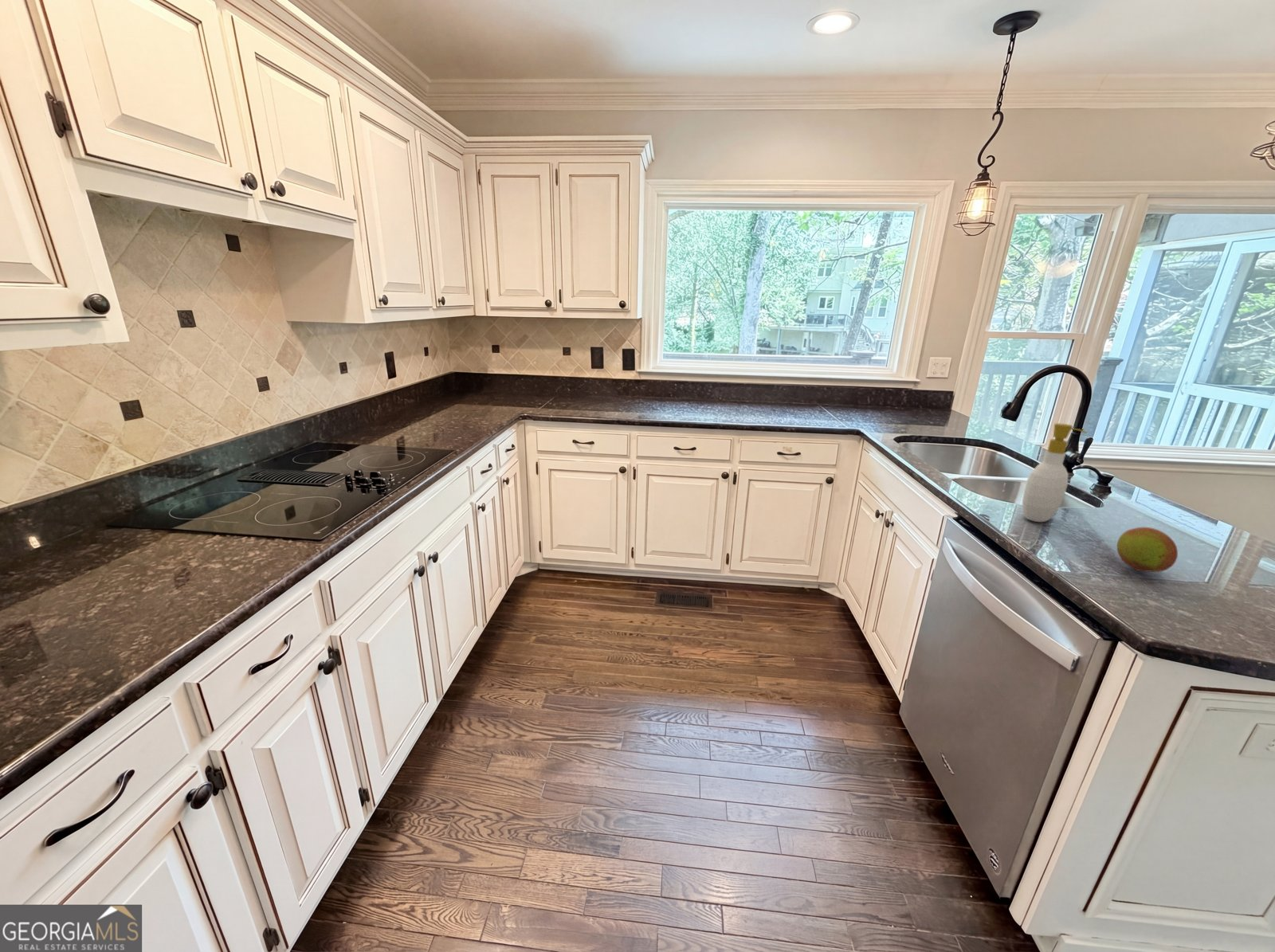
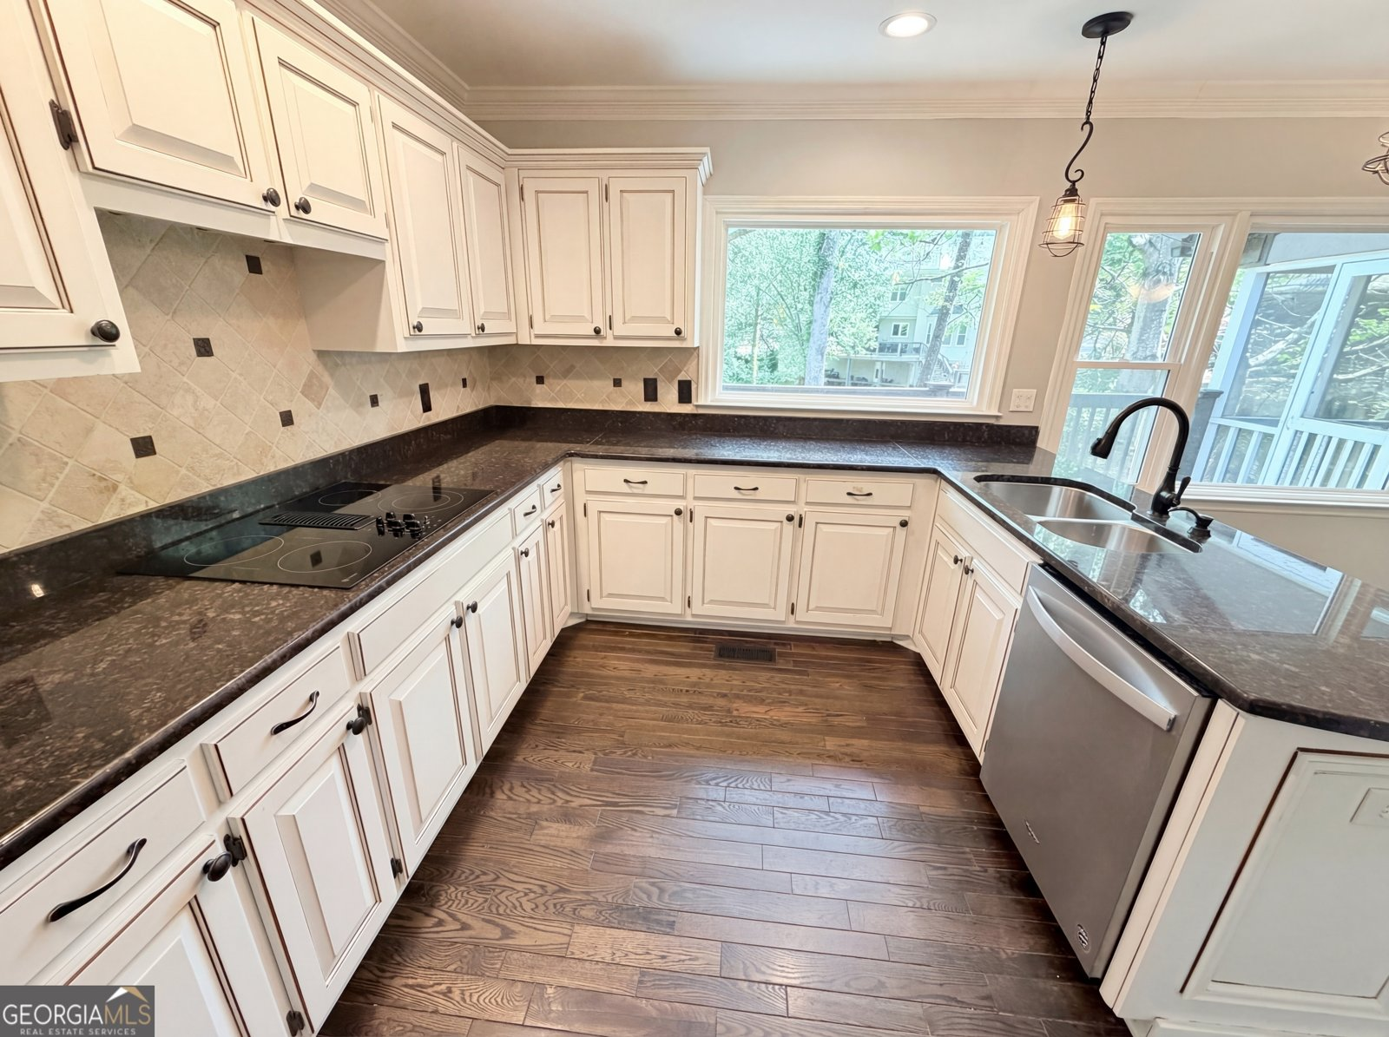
- fruit (1147, 550)
- soap bottle (1052, 472)
